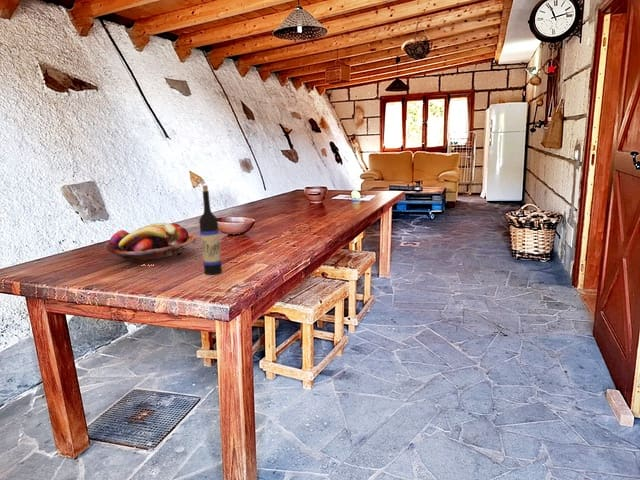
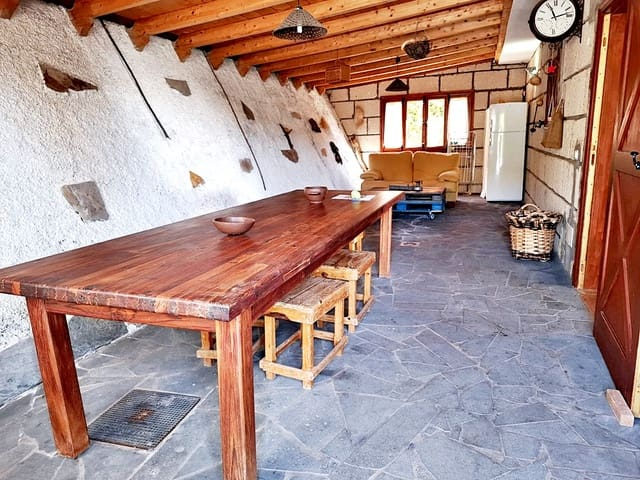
- wine bottle (209, 229)
- fruit basket (153, 240)
